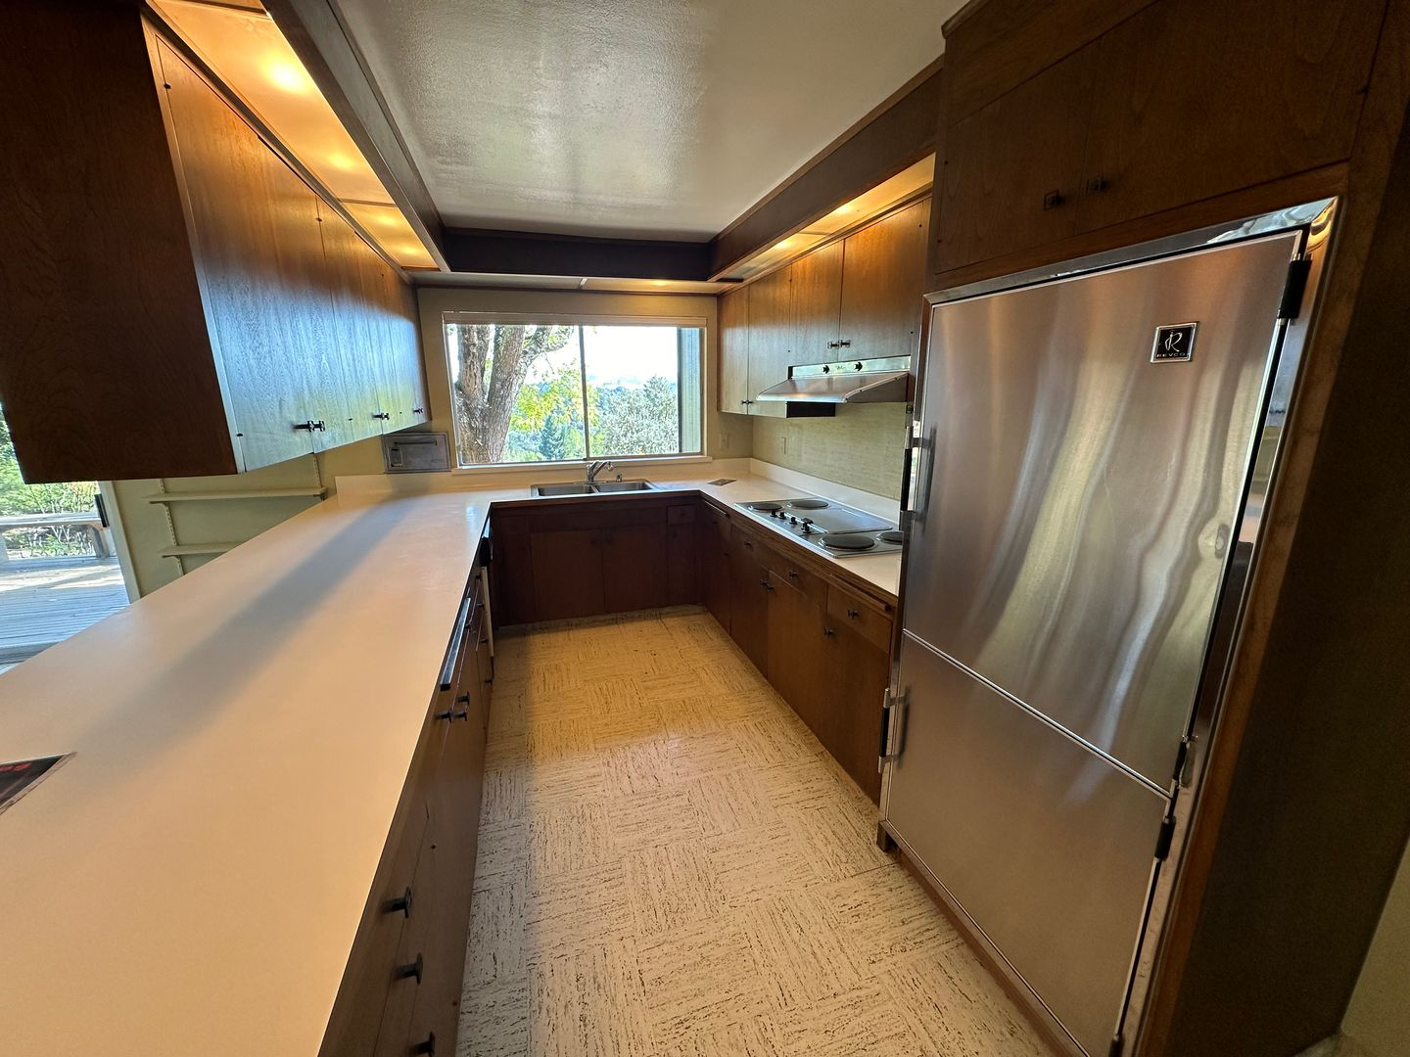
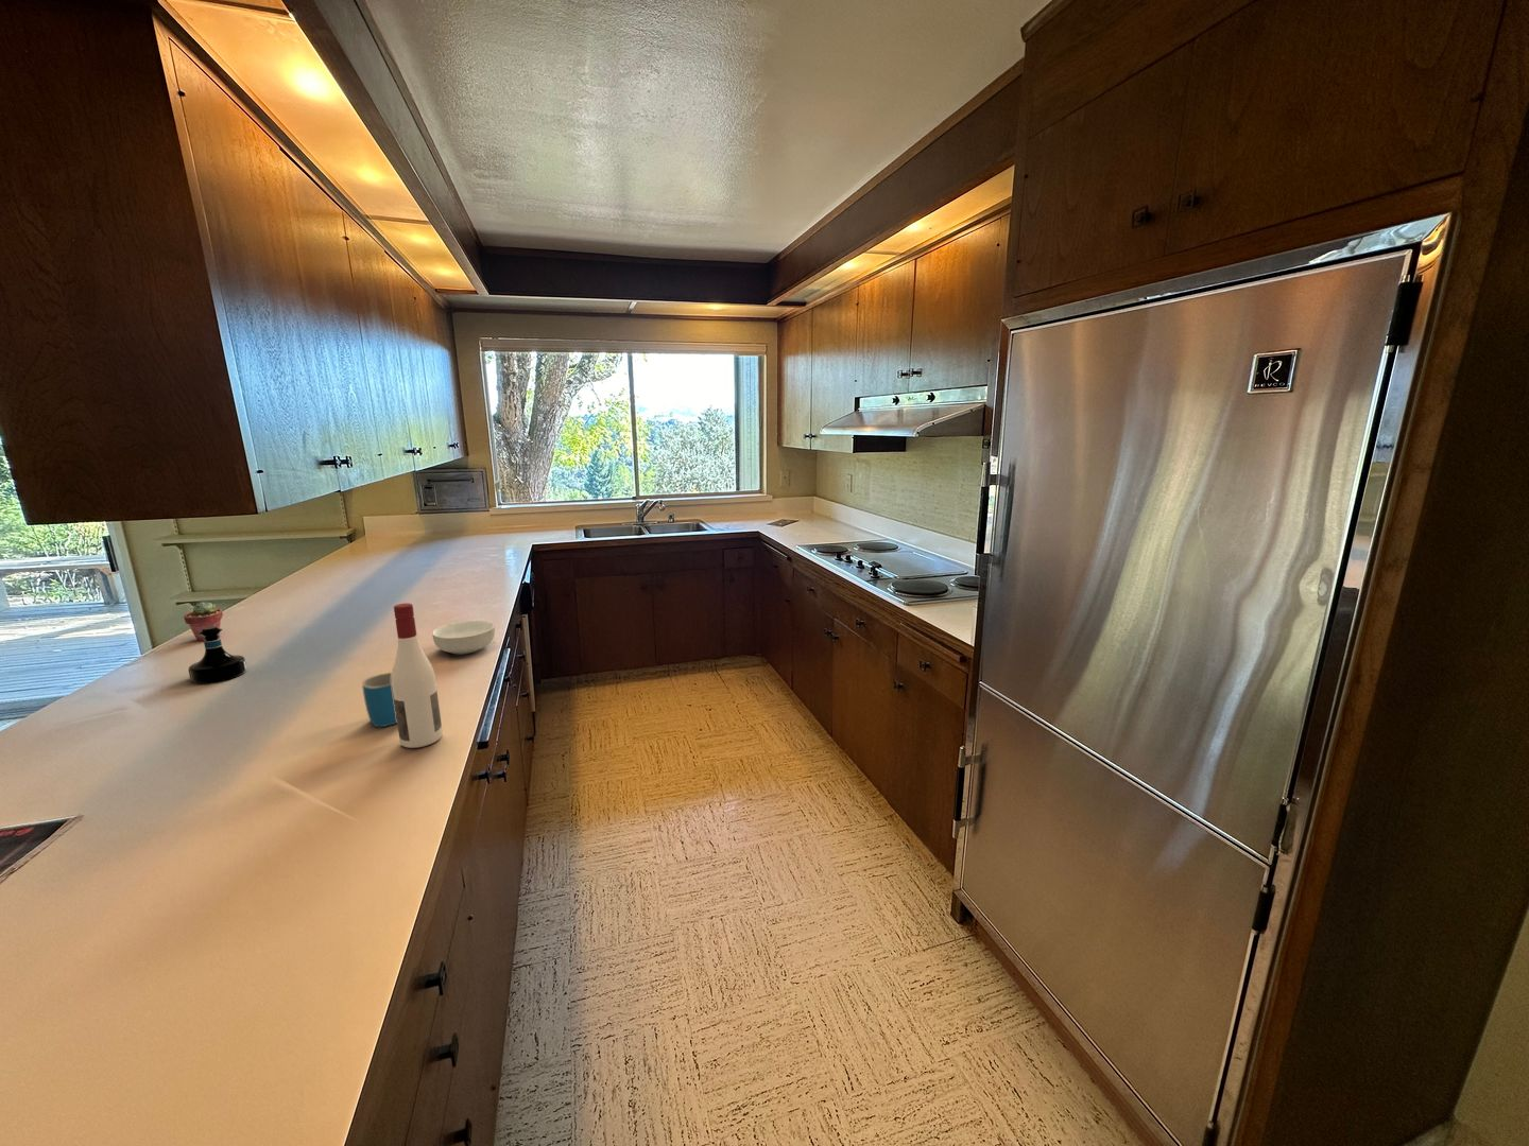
+ mug (392, 698)
+ tequila bottle (214, 652)
+ potted succulent (203, 620)
+ alcohol (412, 674)
+ cereal bowl (465, 639)
